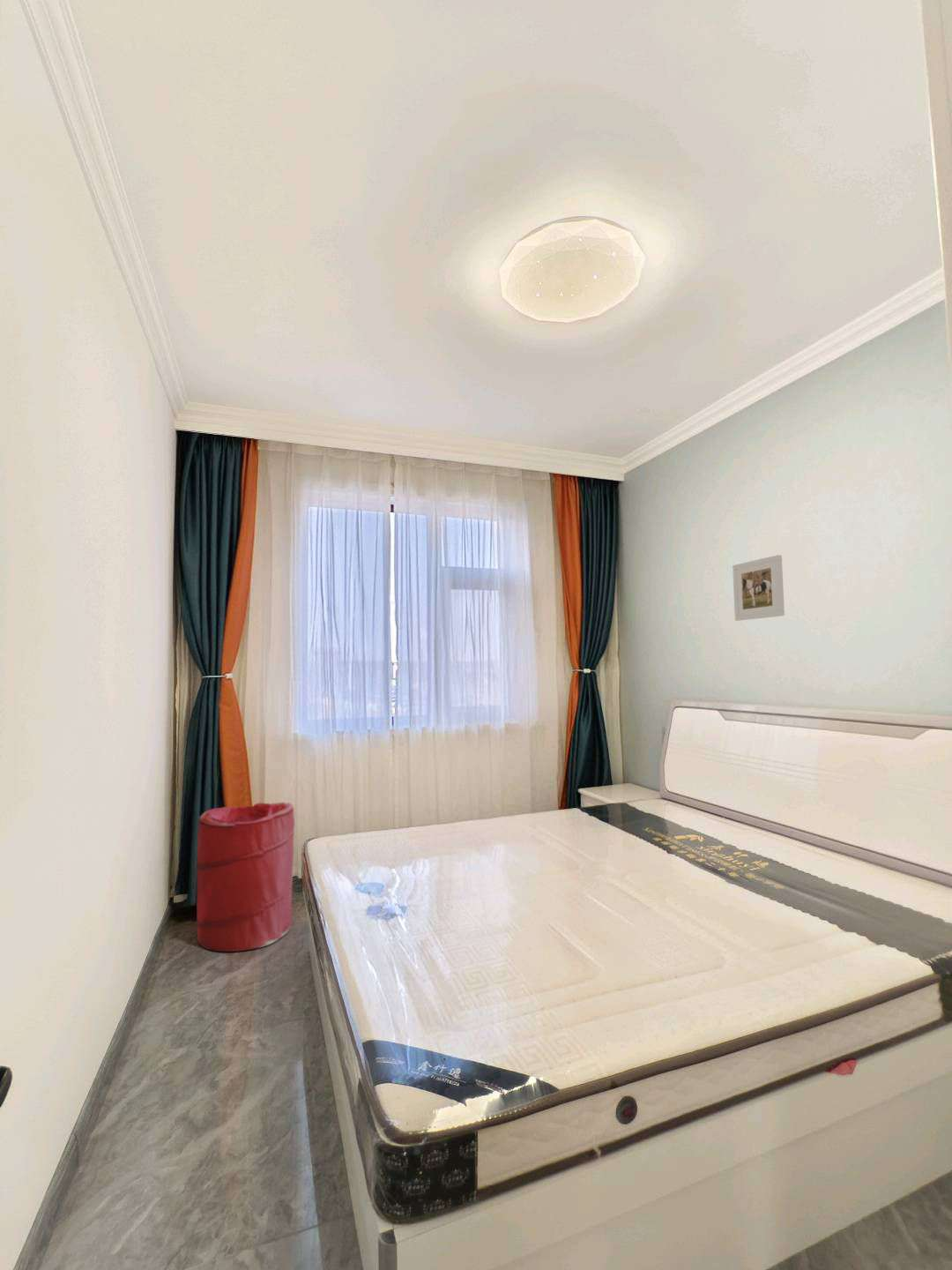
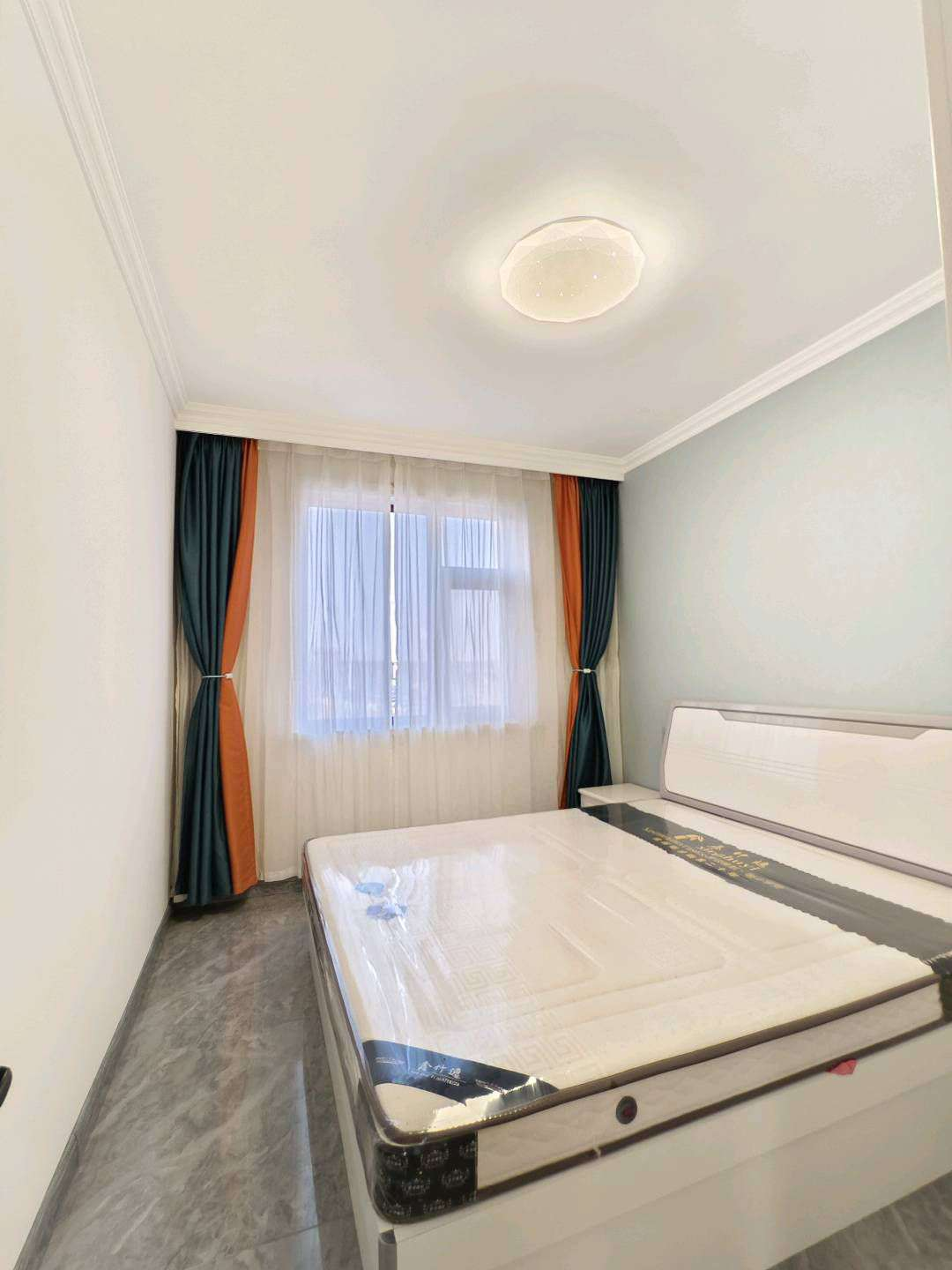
- laundry hamper (247, 868)
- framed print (757, 589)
